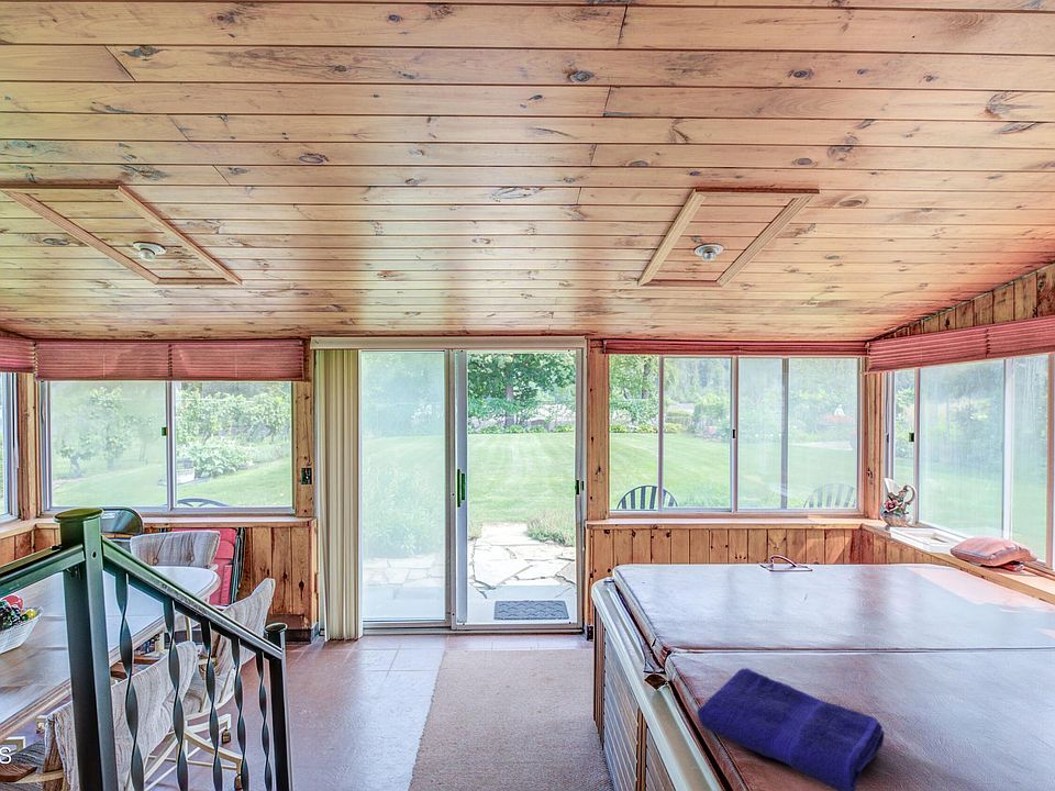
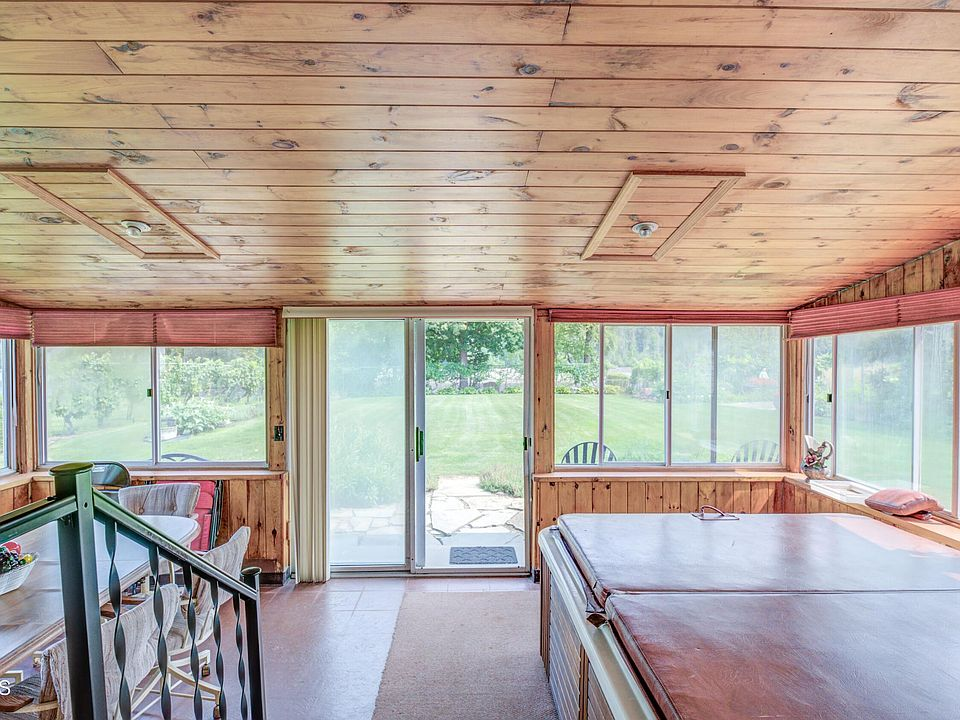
- towel (788, 720)
